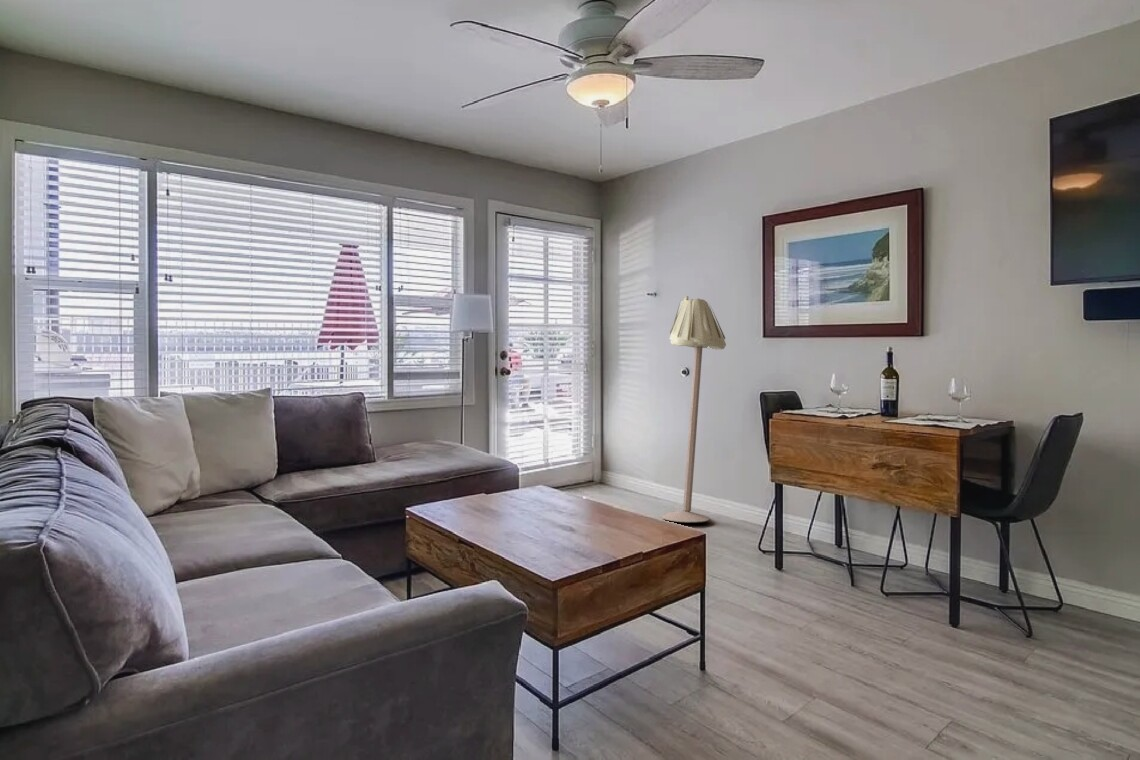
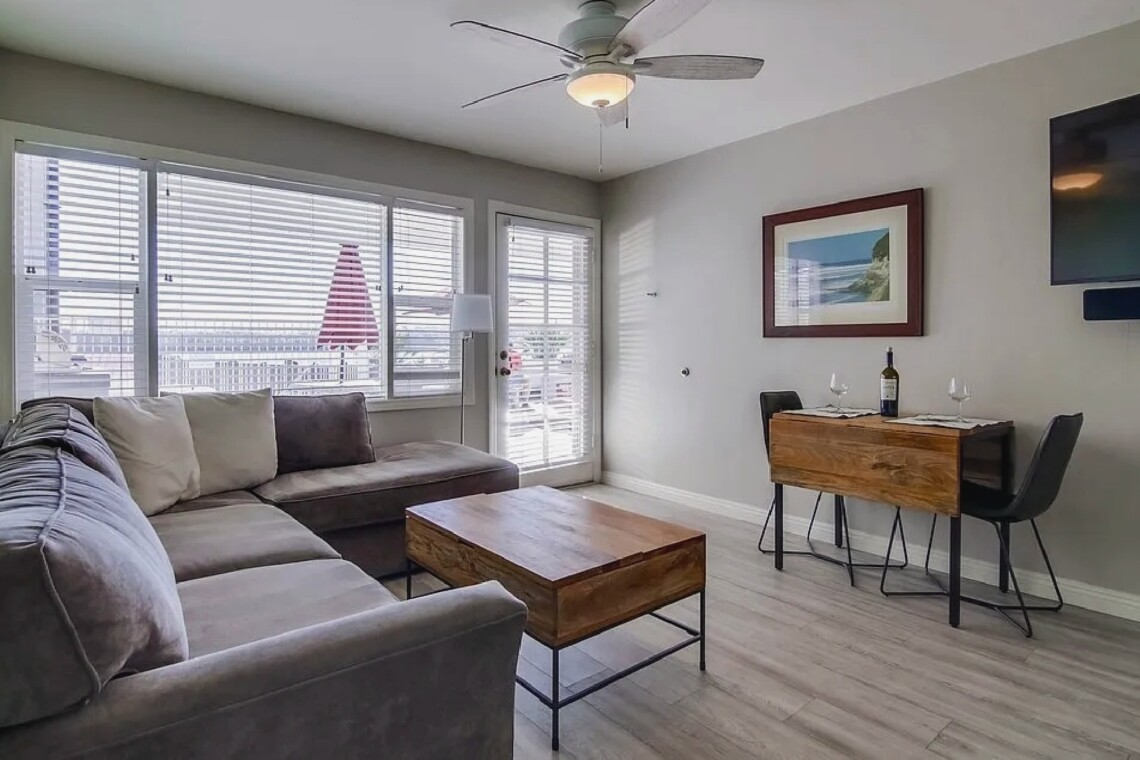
- floor lamp (694, 406)
